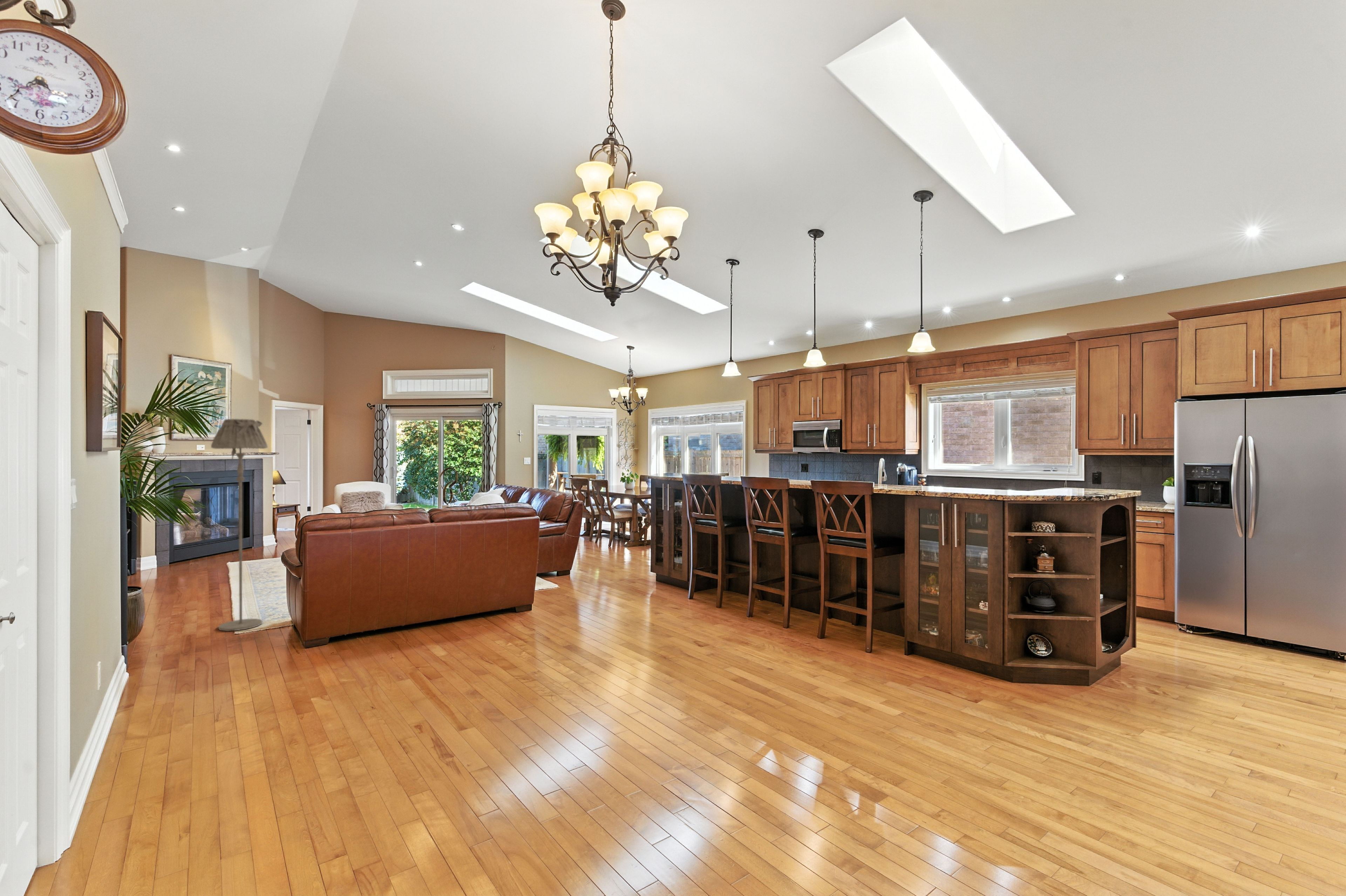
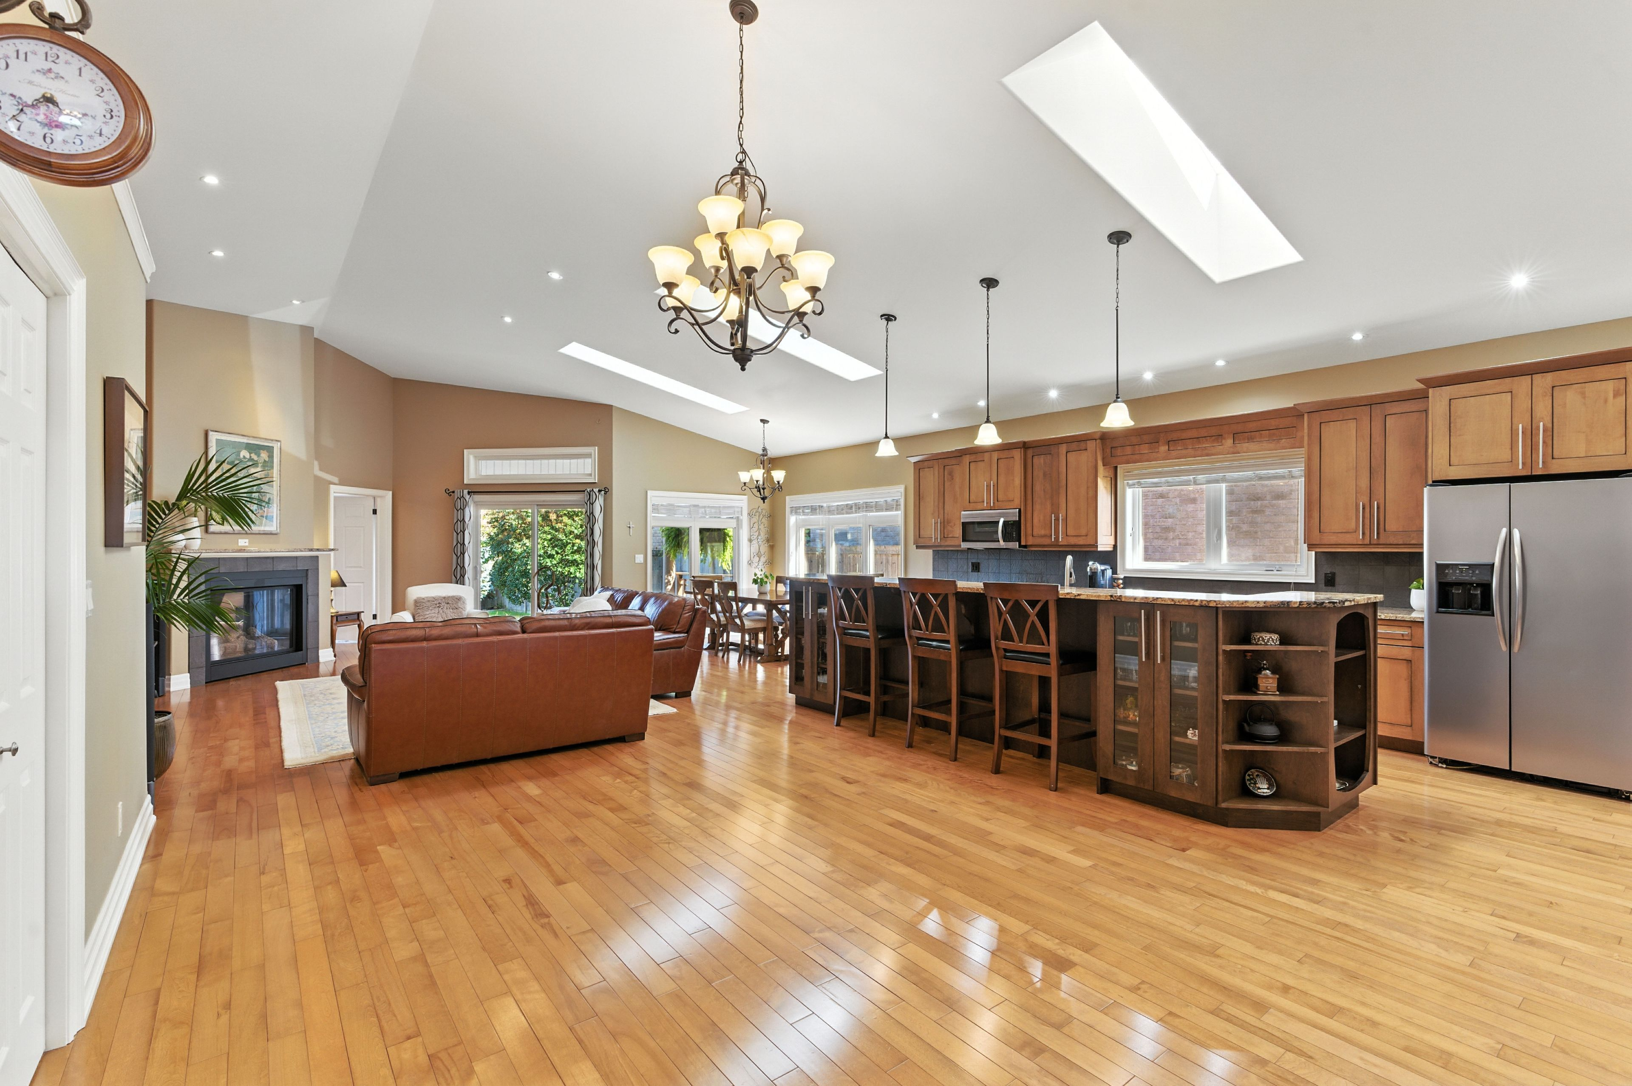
- floor lamp (240, 522)
